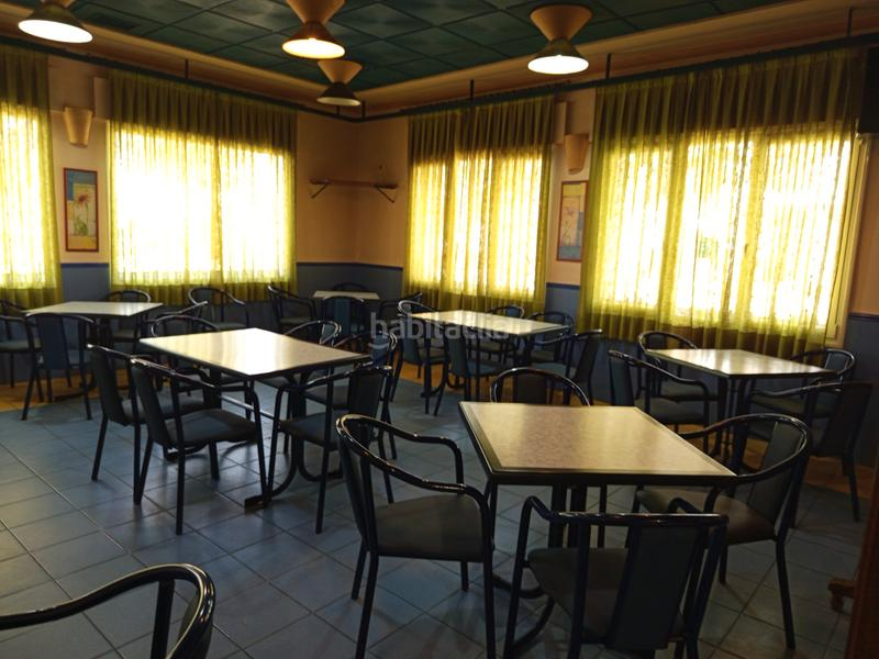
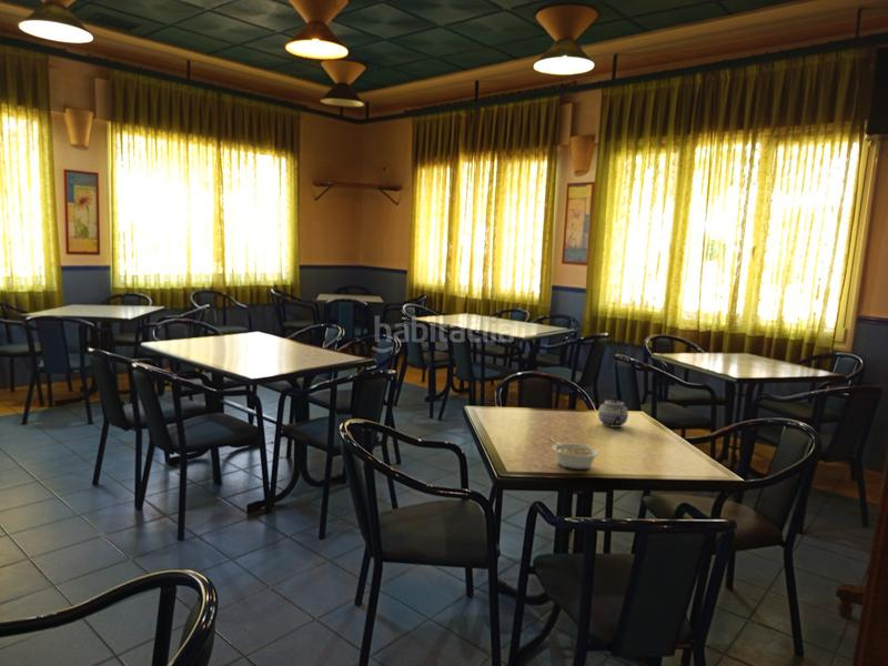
+ legume (573, 455)
+ teapot (613, 411)
